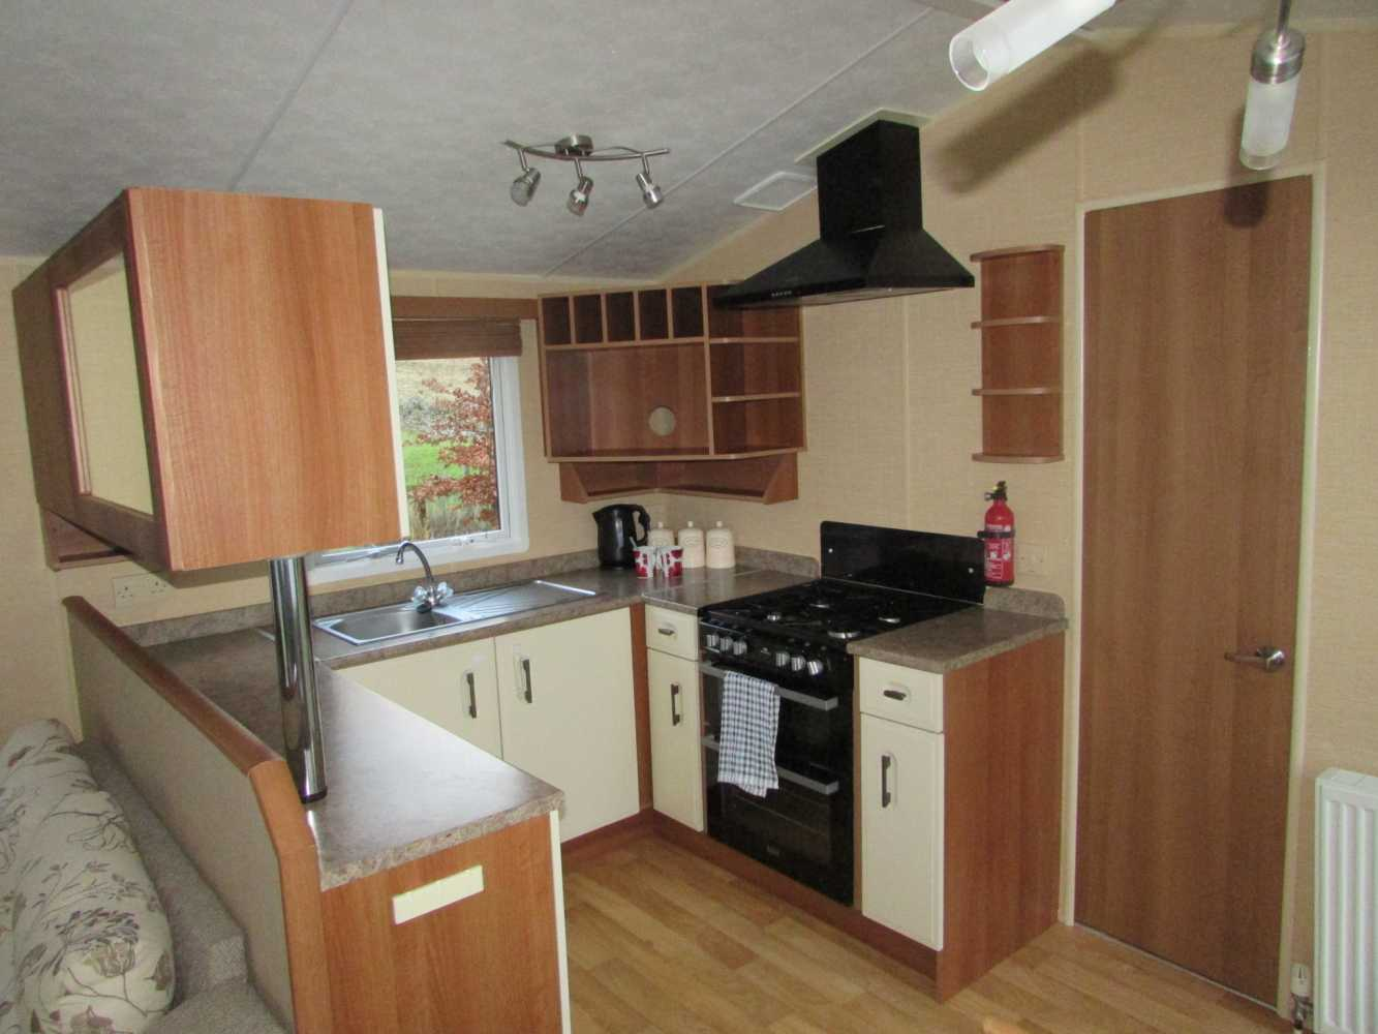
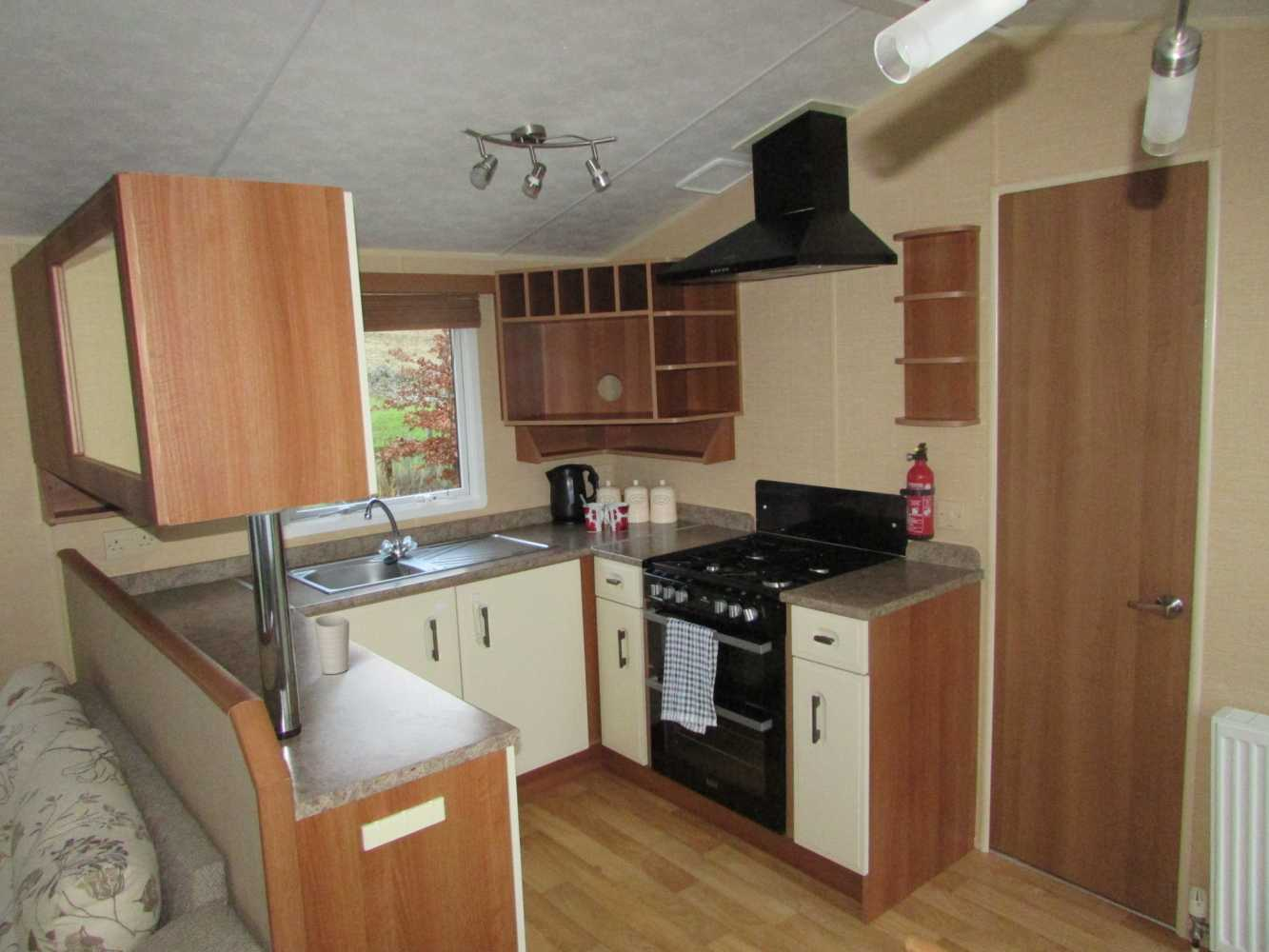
+ cup (333, 644)
